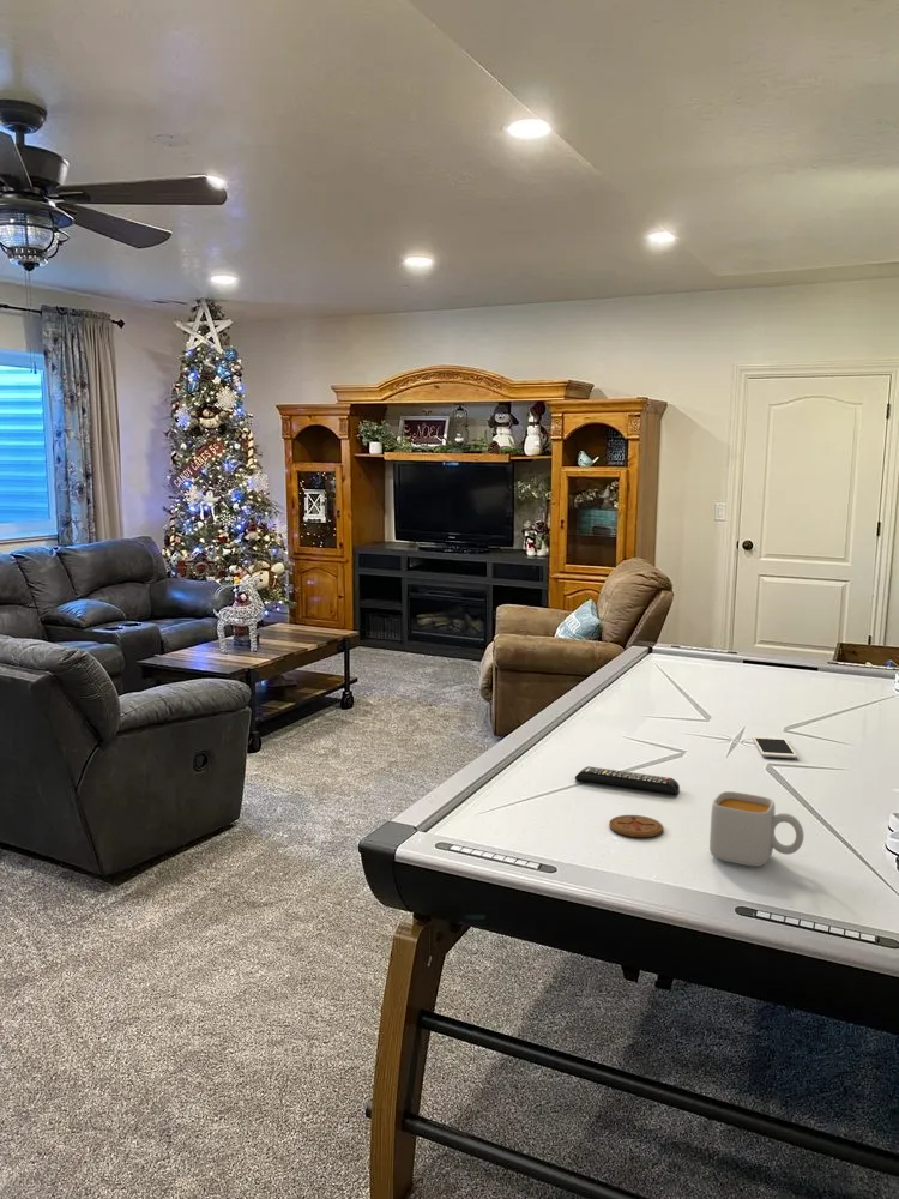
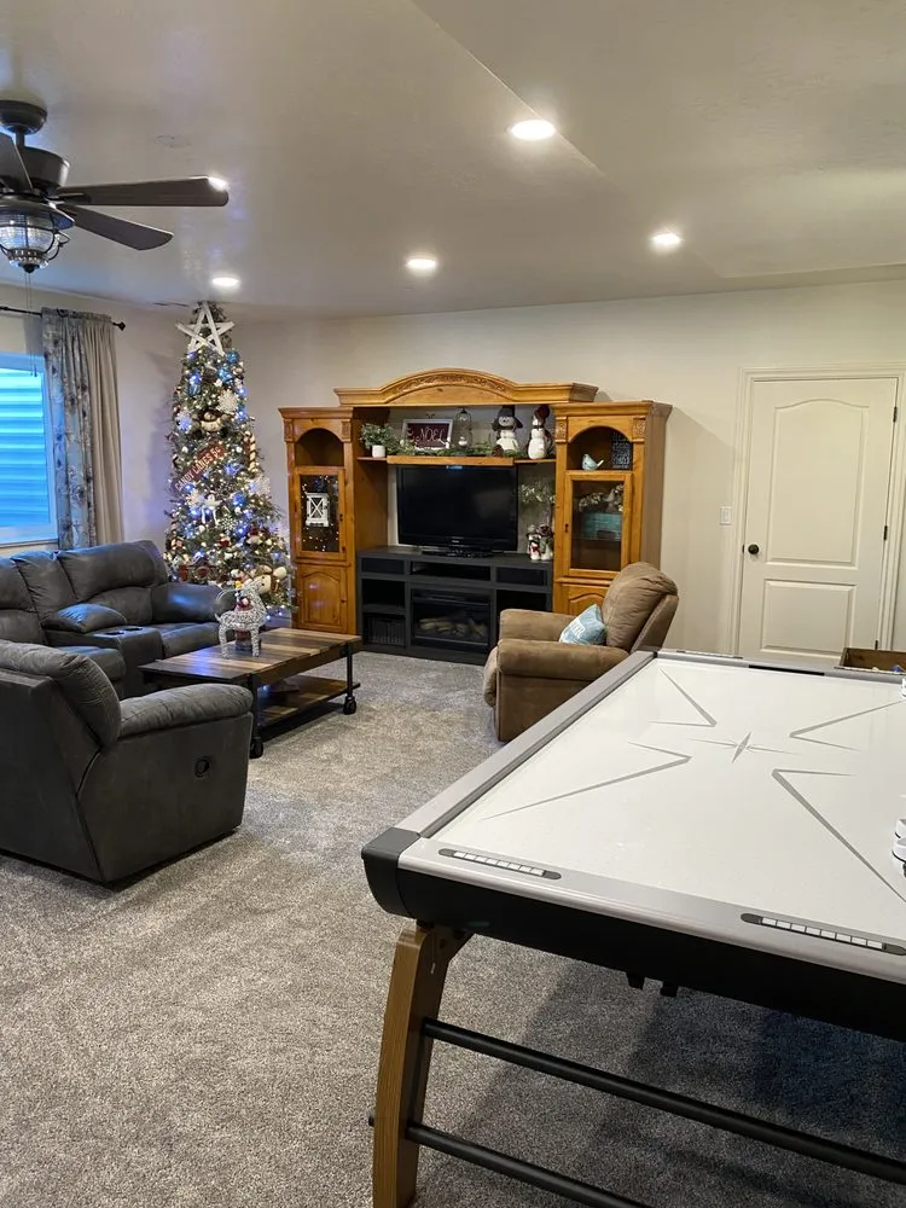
- remote control (626, 779)
- mug (756, 832)
- coaster (635, 825)
- cell phone (773, 746)
